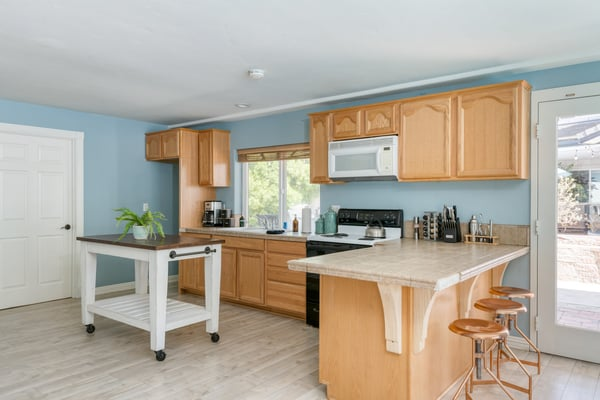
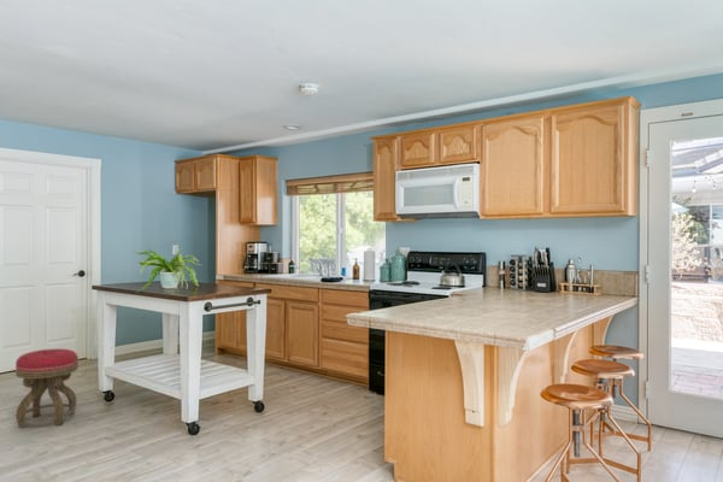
+ stool (47, 386)
